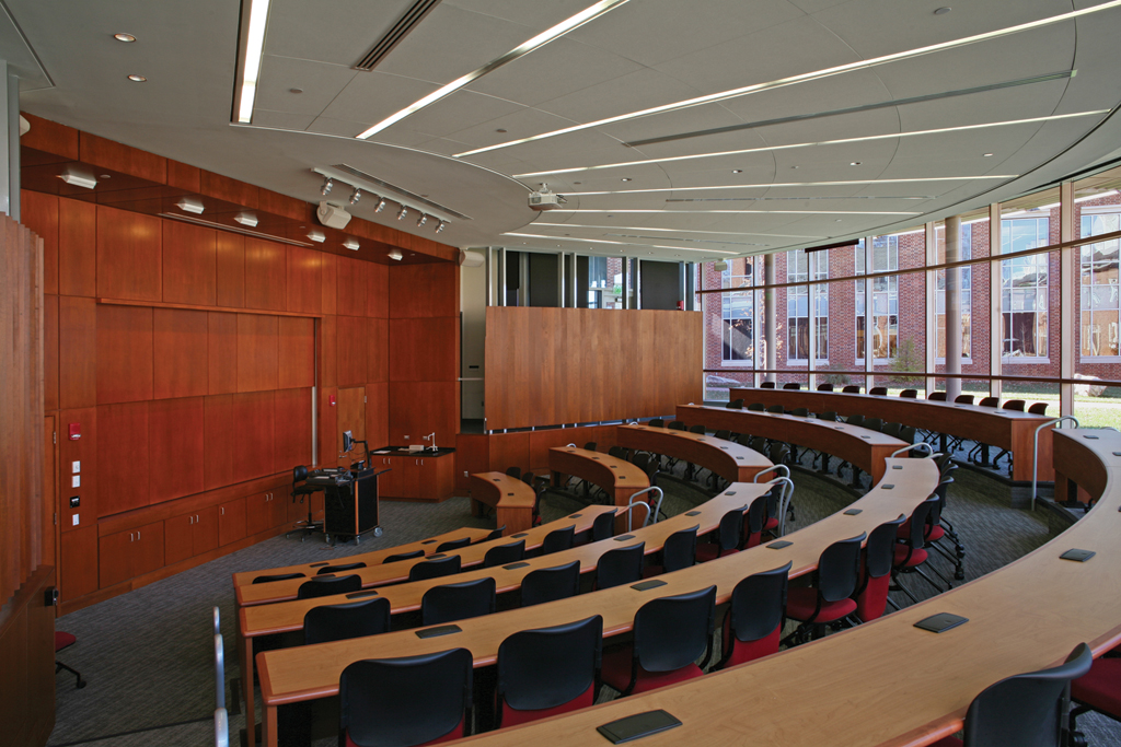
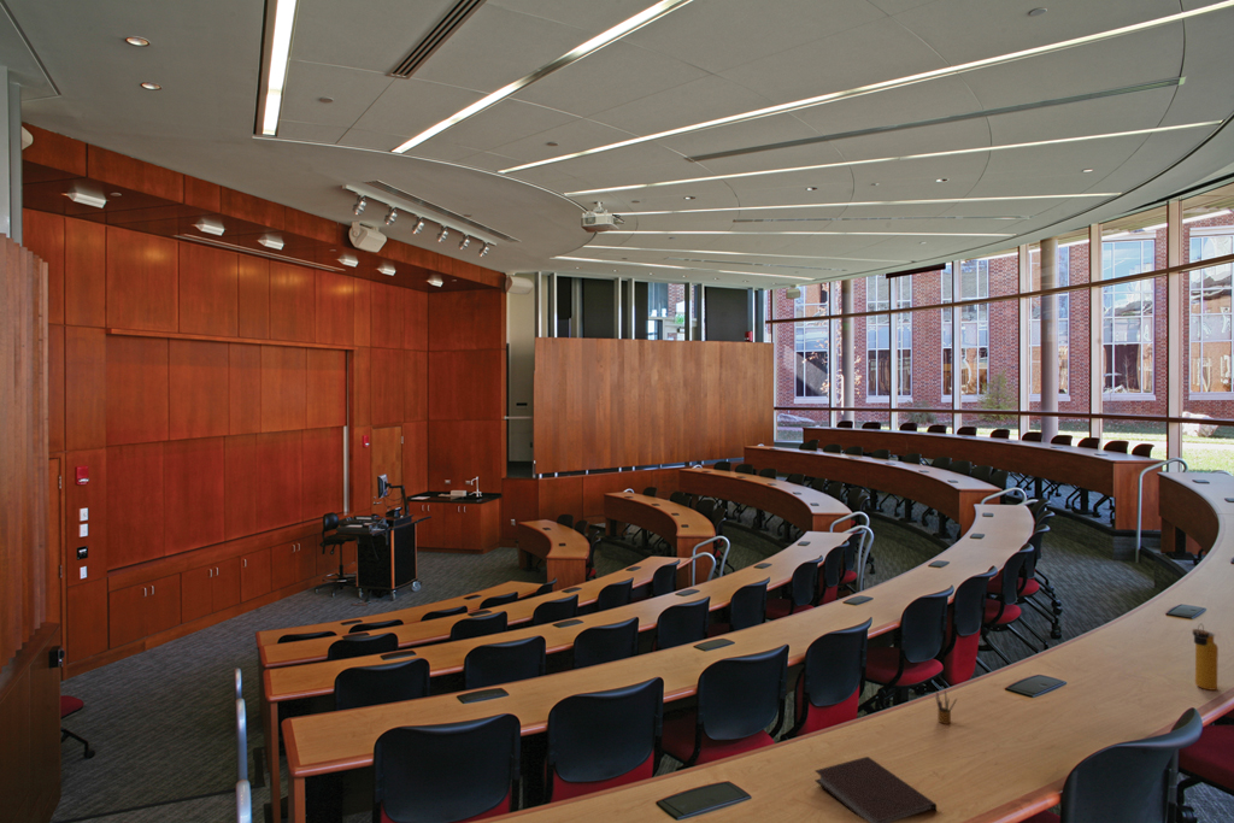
+ water bottle (1203, 656)
+ notebook (872, 790)
+ pencil box (946, 707)
